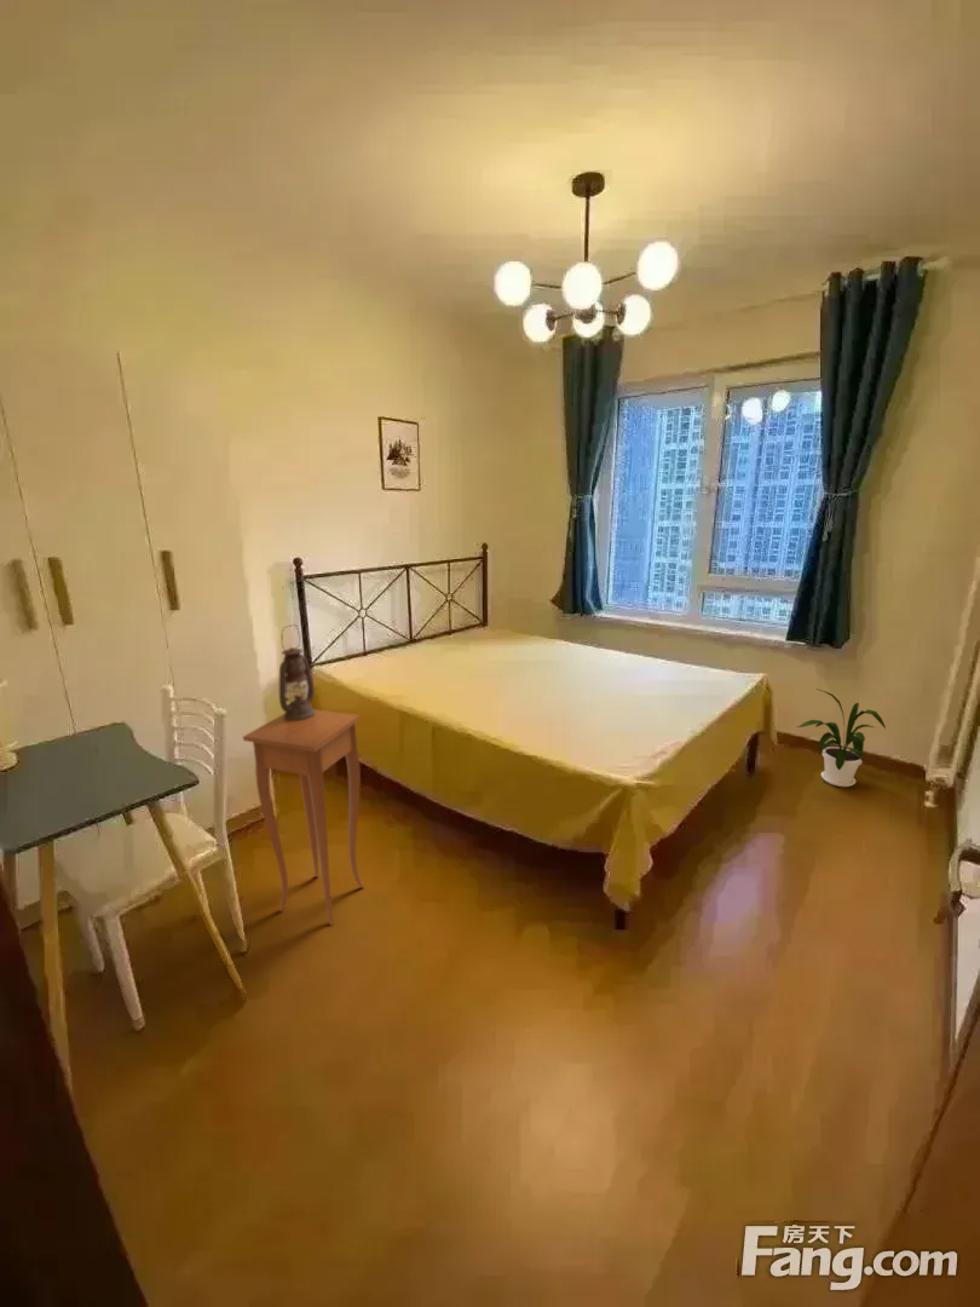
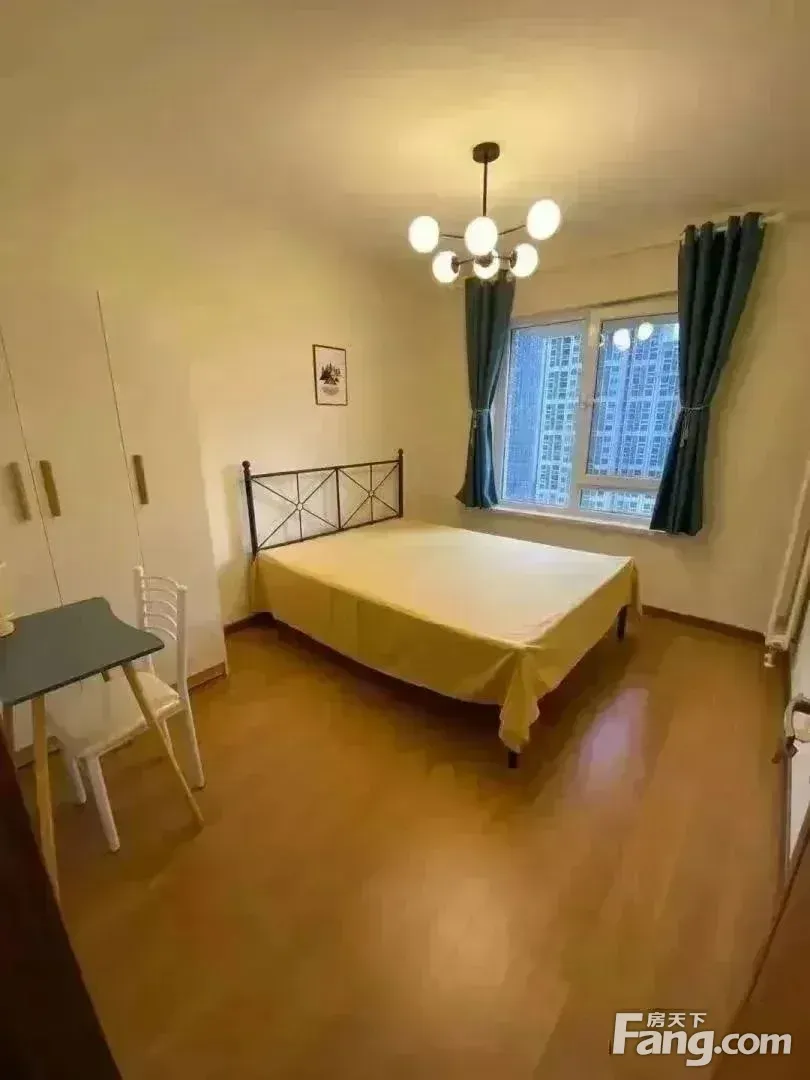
- lantern (294, 670)
- side table (313, 816)
- house plant (840, 738)
